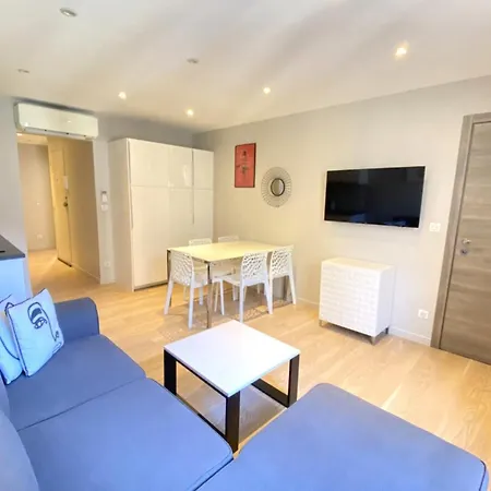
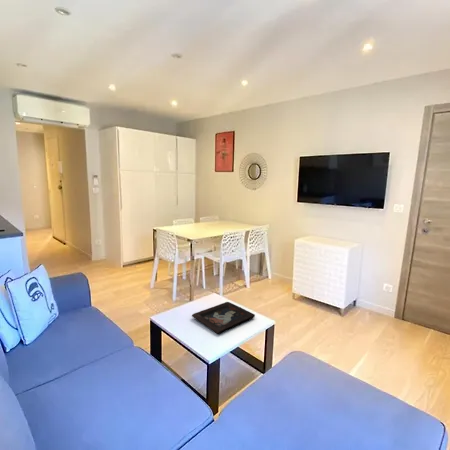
+ decorative tray (223, 316)
